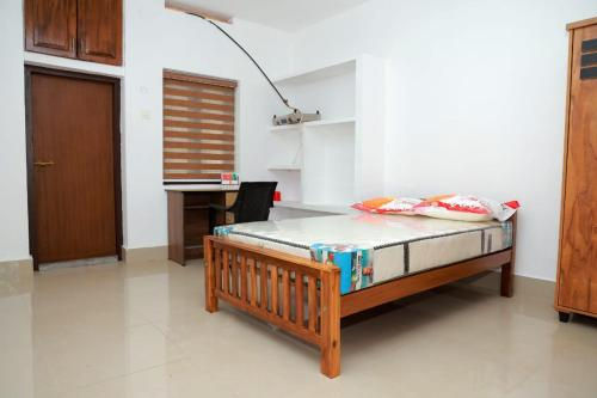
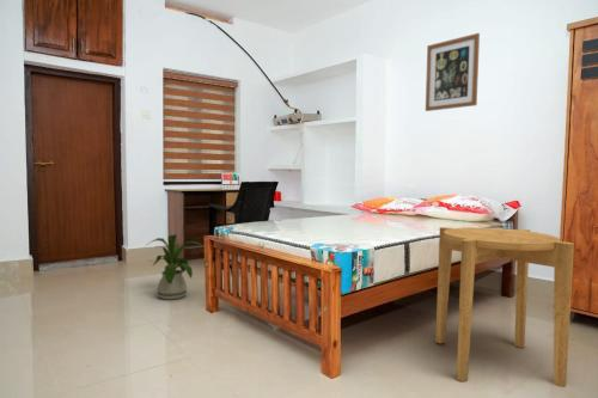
+ wall art (451, 74)
+ house plant (176, 262)
+ side table (515, 300)
